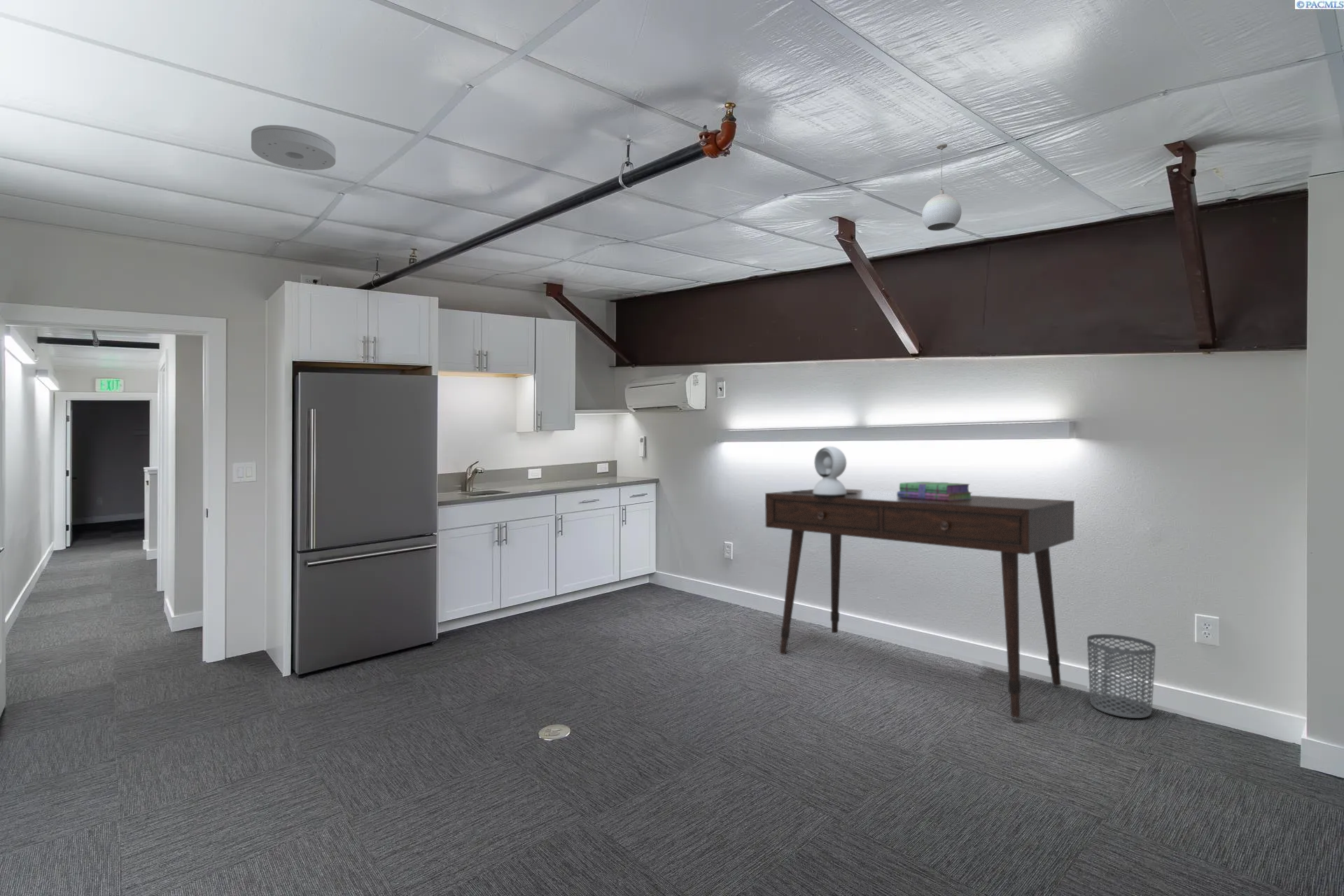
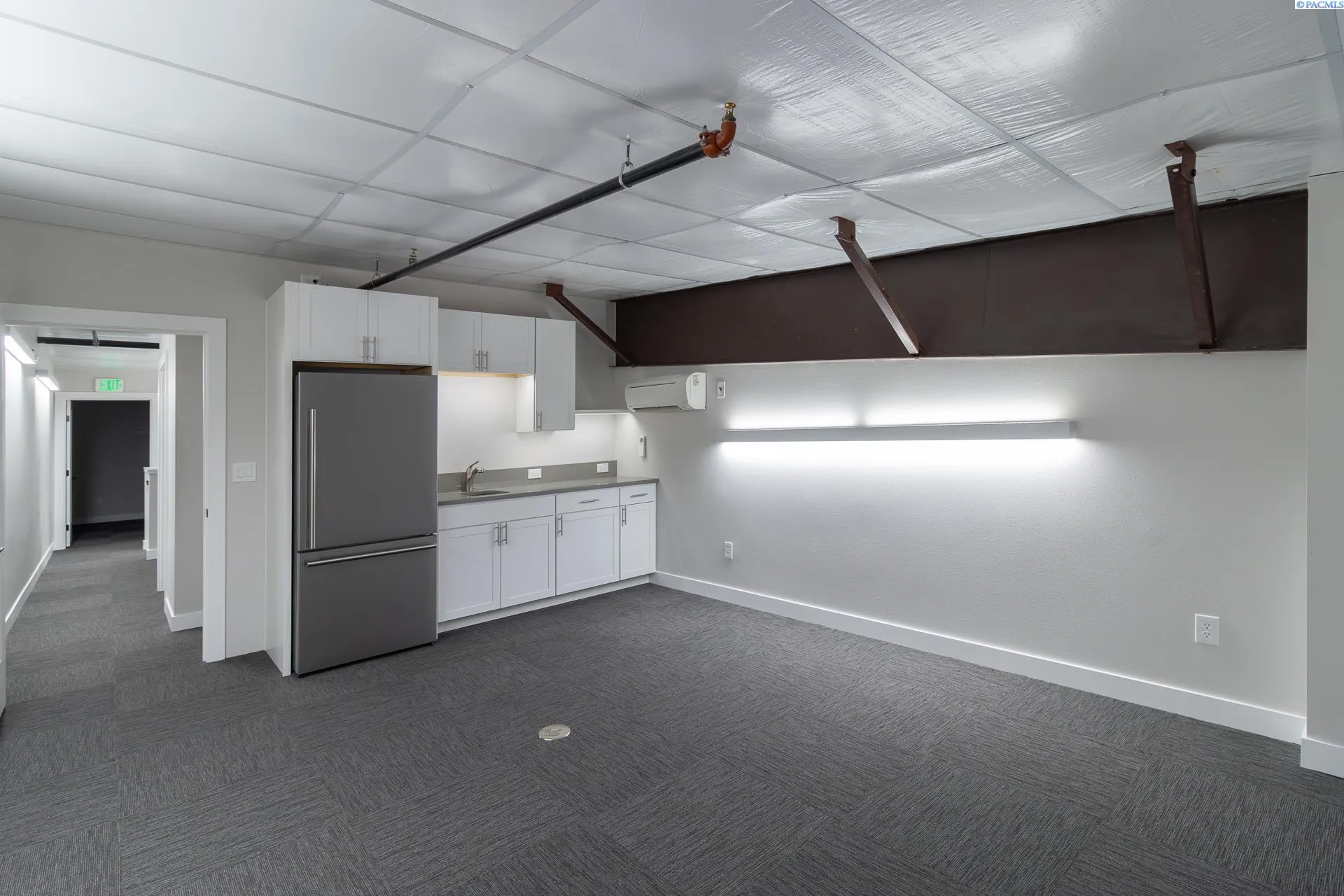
- pendant light (941, 186)
- waste bin (1120, 675)
- stack of books (934, 490)
- table lamp (822, 470)
- smoke detector (294, 148)
- desk (915, 542)
